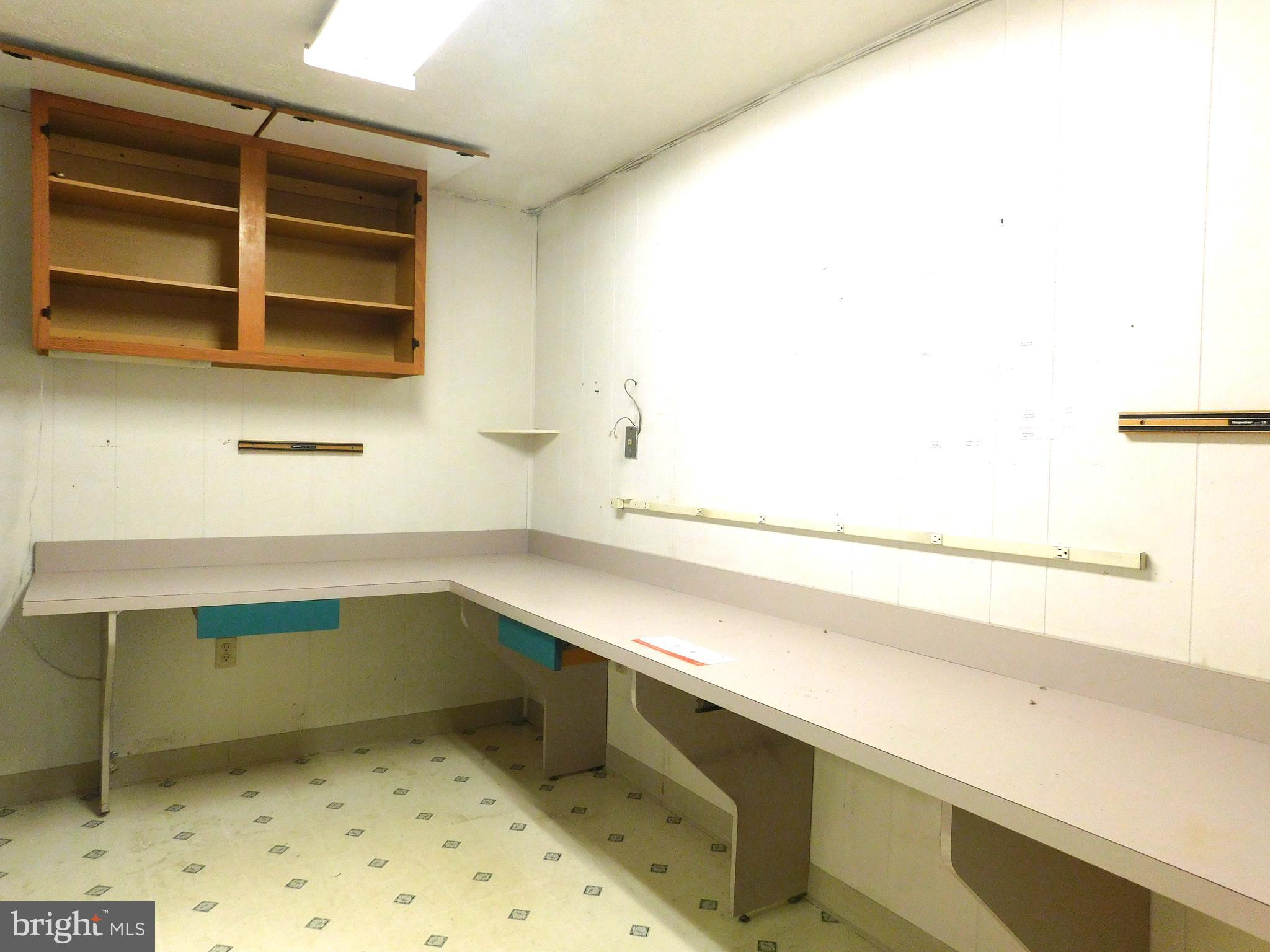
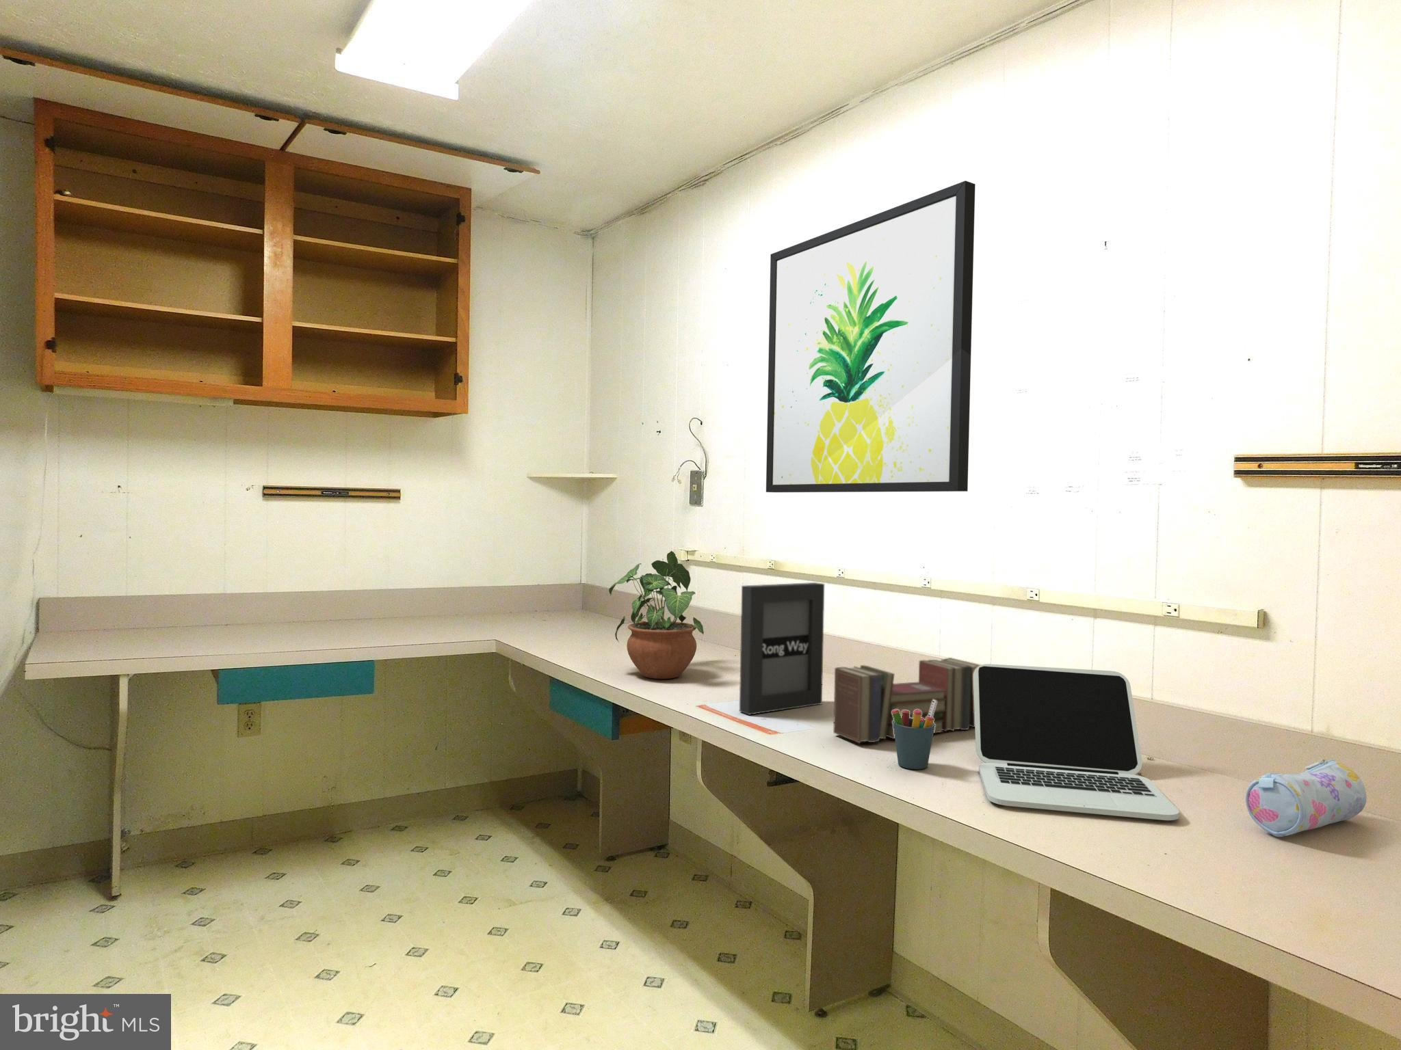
+ book (910, 698)
+ pencil case (1306, 795)
+ pen holder (913, 732)
+ picture frame (782, 646)
+ potted plant (664, 611)
+ laptop (1065, 732)
+ wall art (856, 357)
